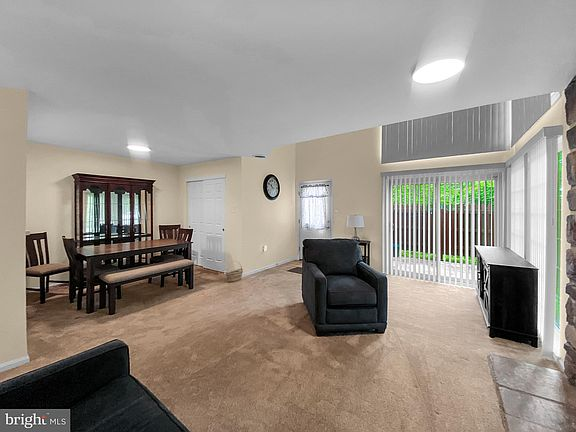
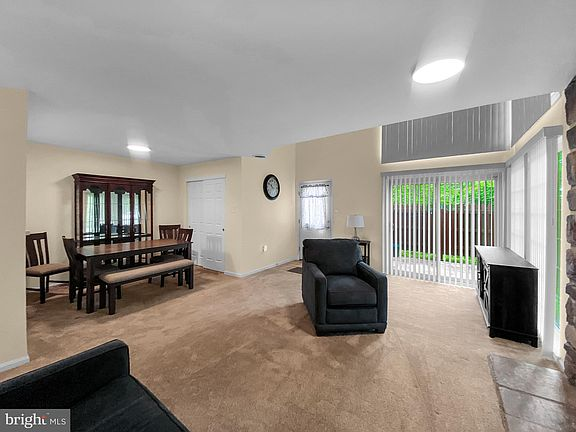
- basket (234, 270)
